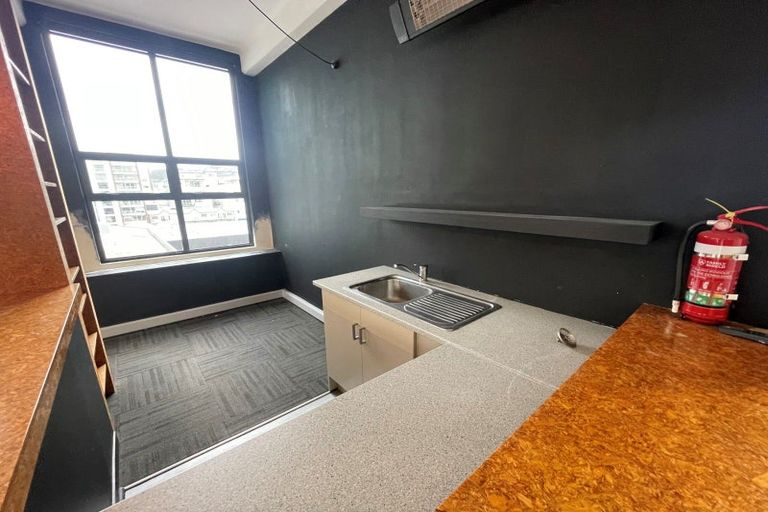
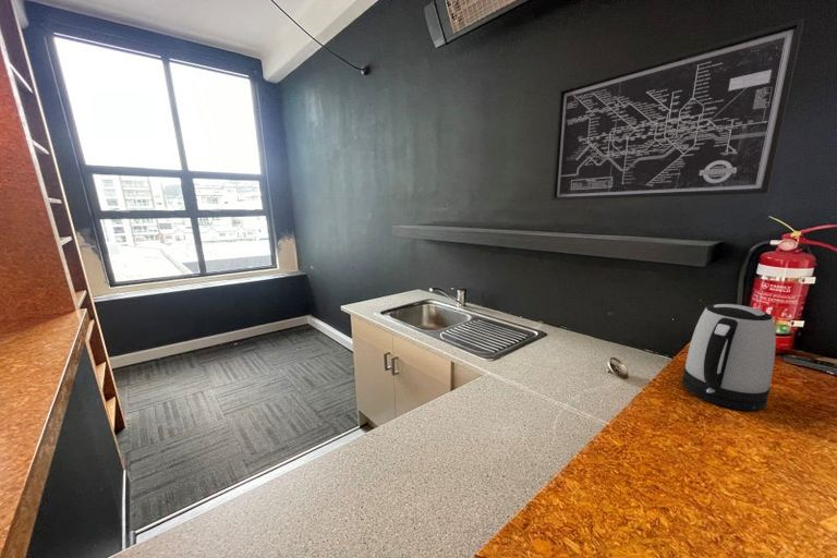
+ kettle (726, 353)
+ wall art (647, 133)
